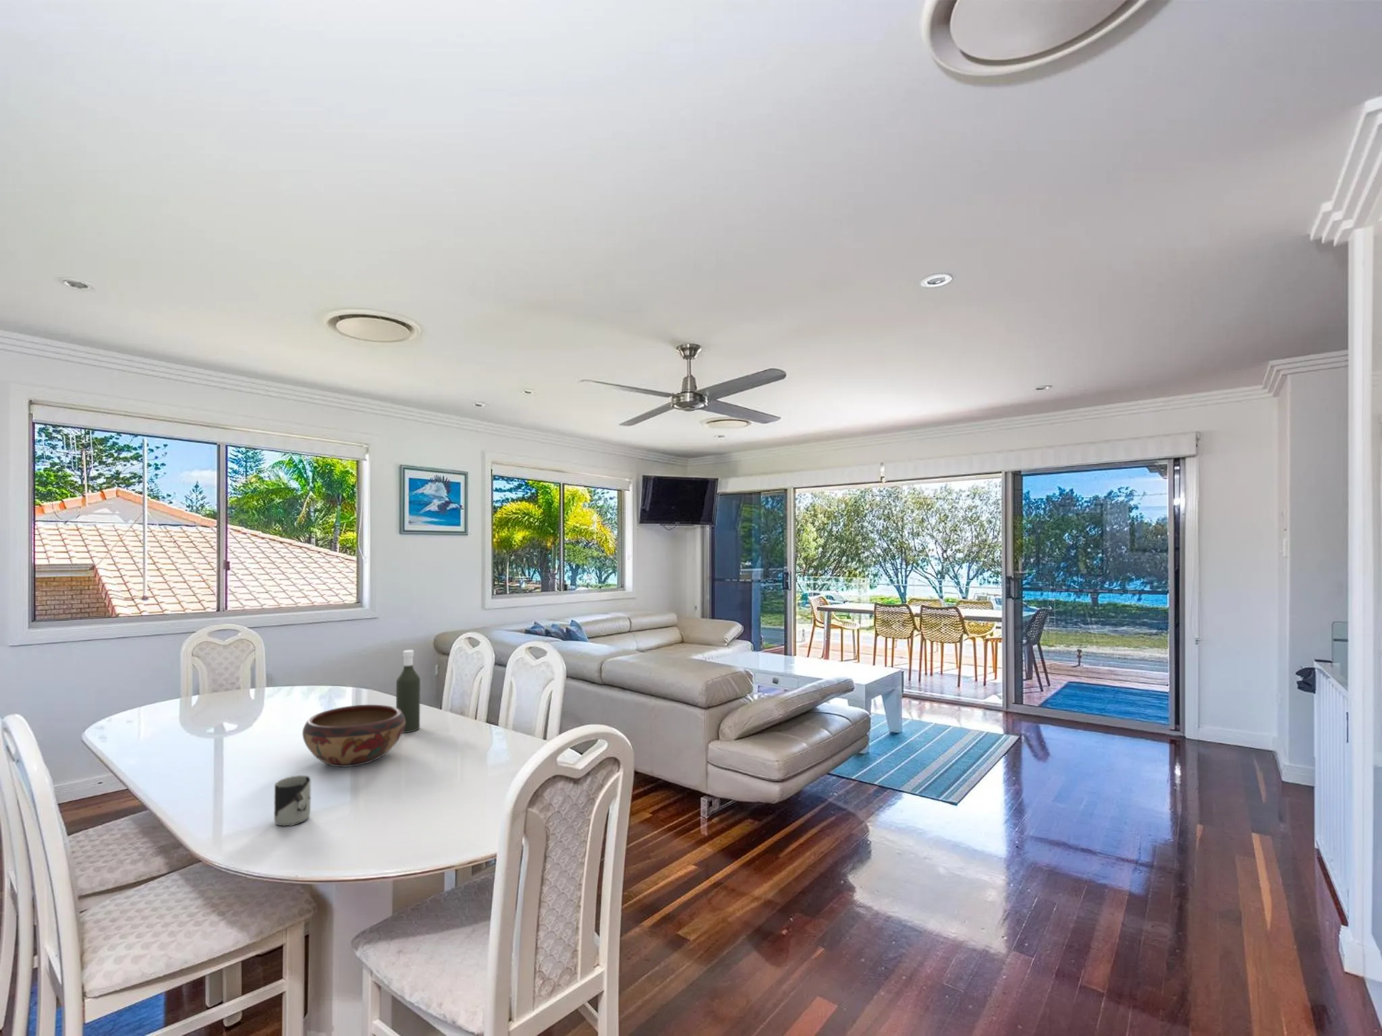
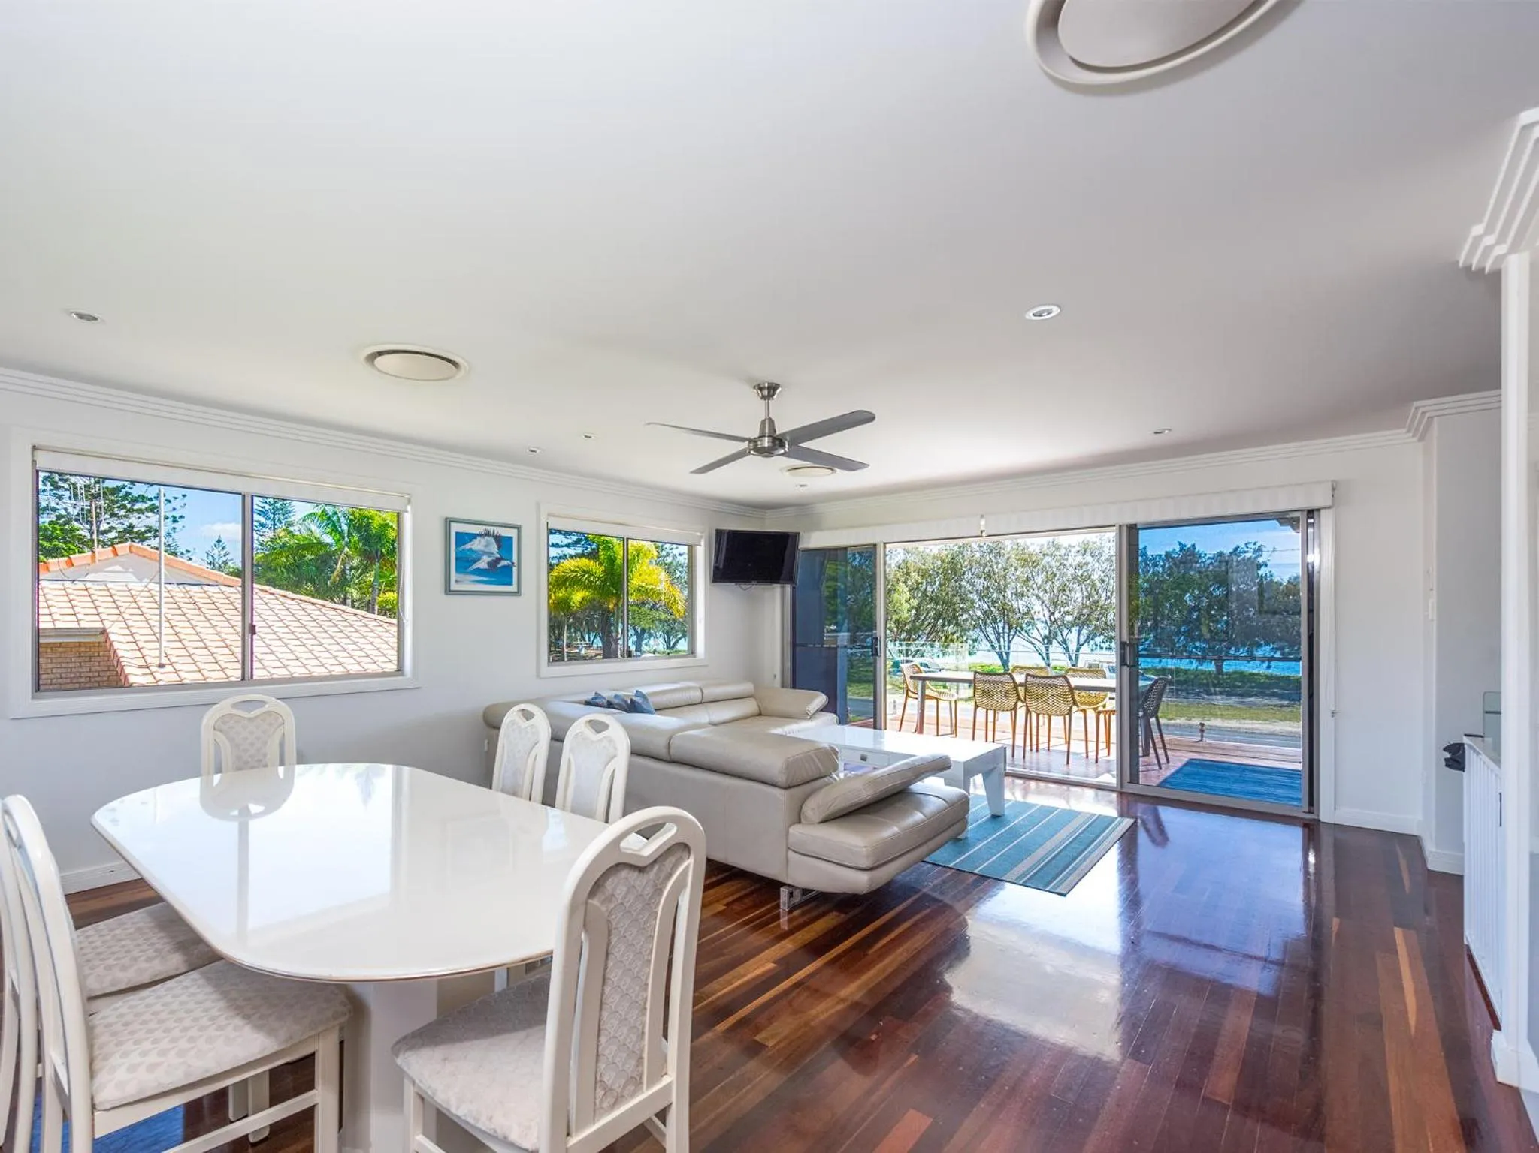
- cup (294, 802)
- decorative bowl (355, 736)
- bottle (408, 689)
